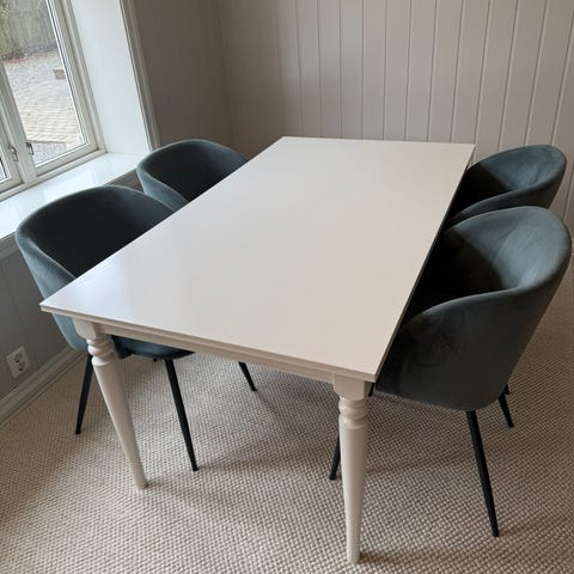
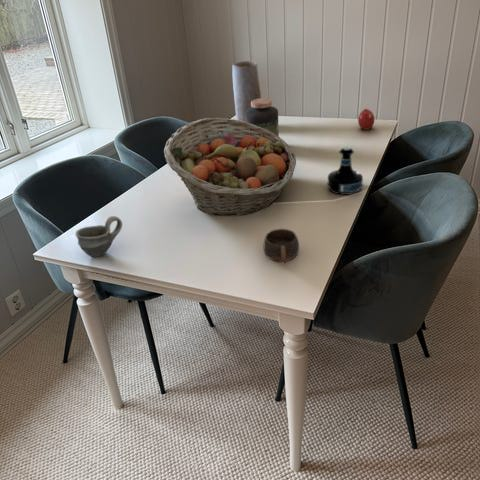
+ cup (280, 247)
+ fruit basket (233, 163)
+ vase (247, 97)
+ jar (262, 125)
+ tequila bottle (345, 168)
+ fruit (366, 118)
+ cup (99, 238)
